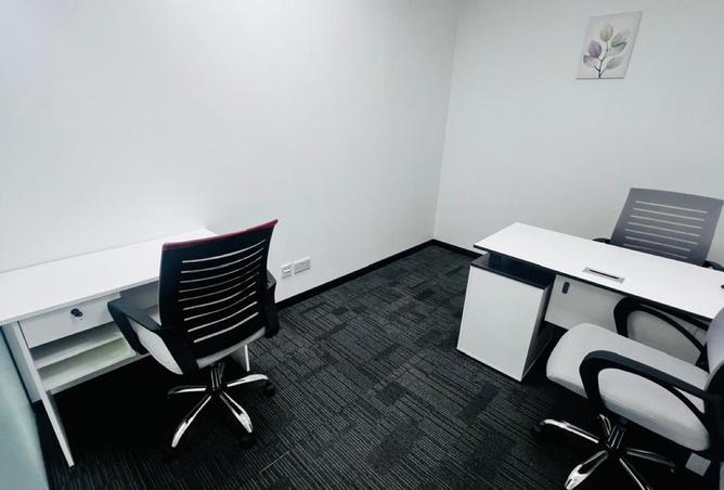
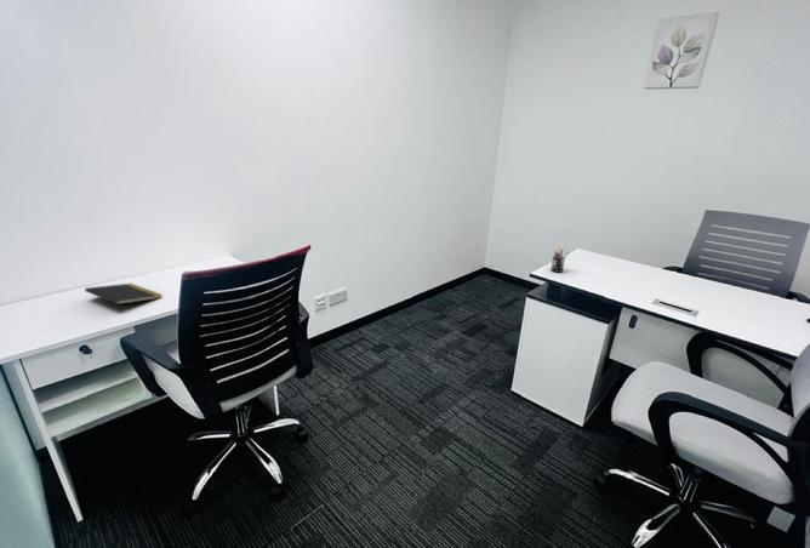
+ notepad (124, 292)
+ pen holder (560, 259)
